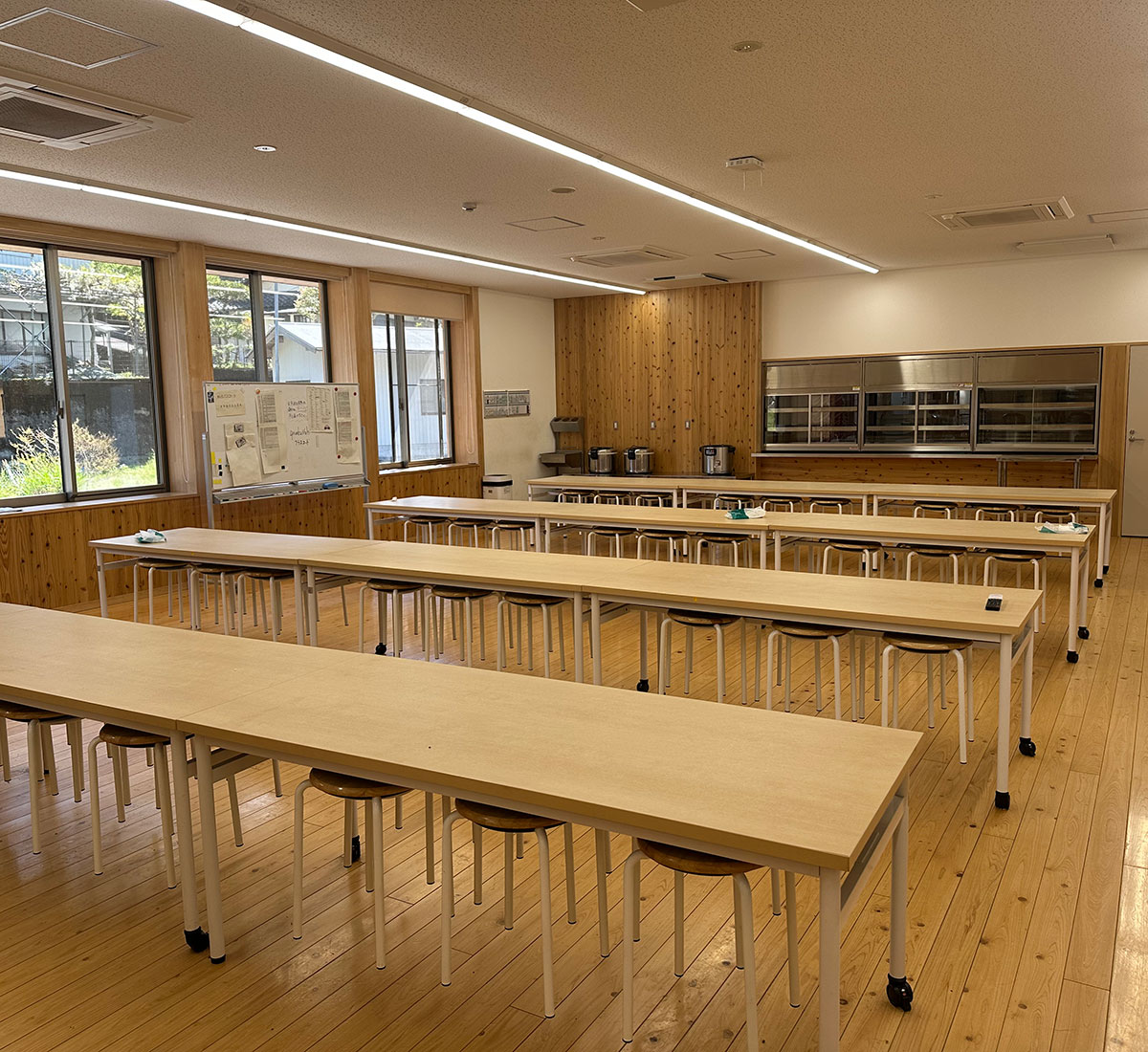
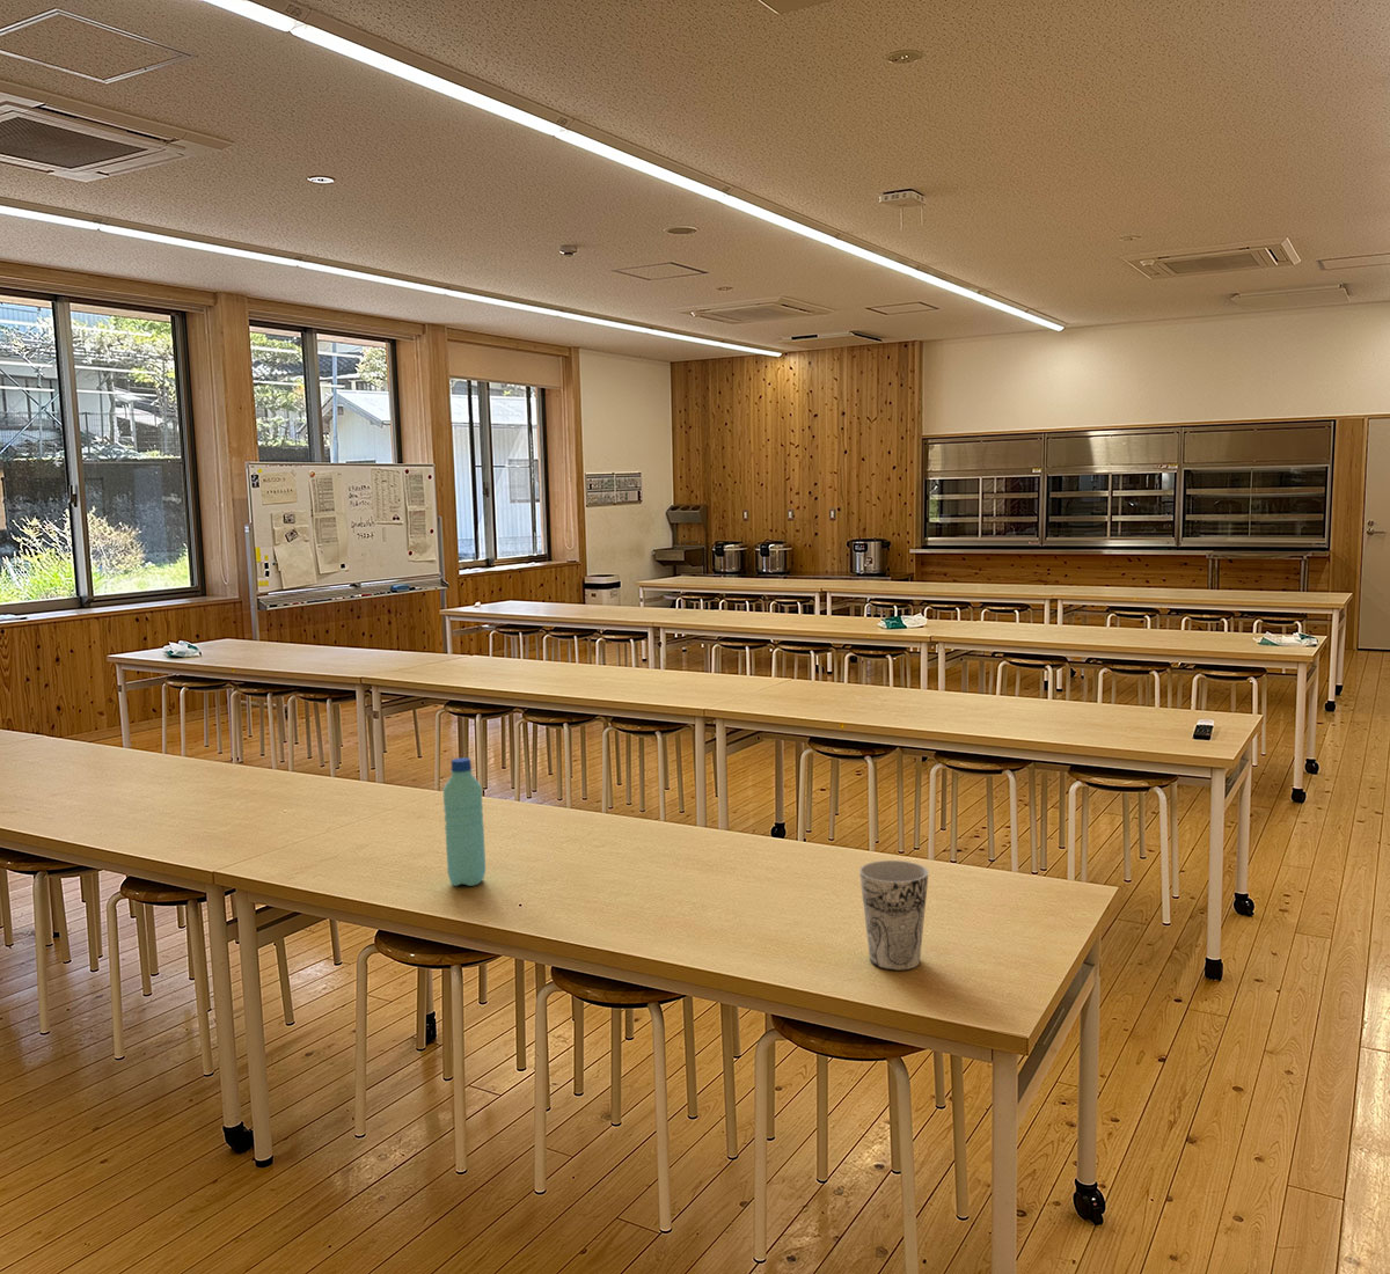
+ cup (895, 916)
+ water bottle (464, 820)
